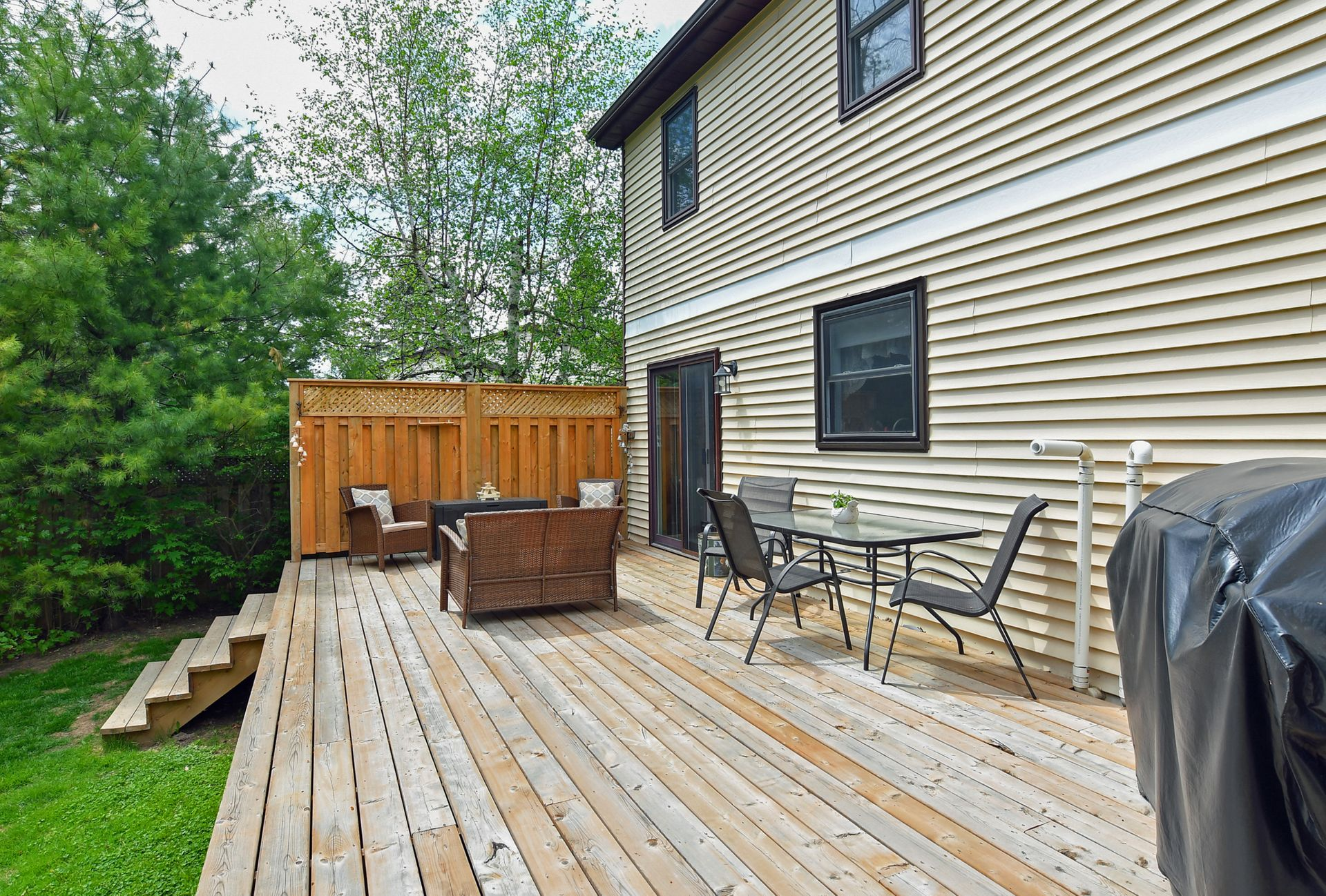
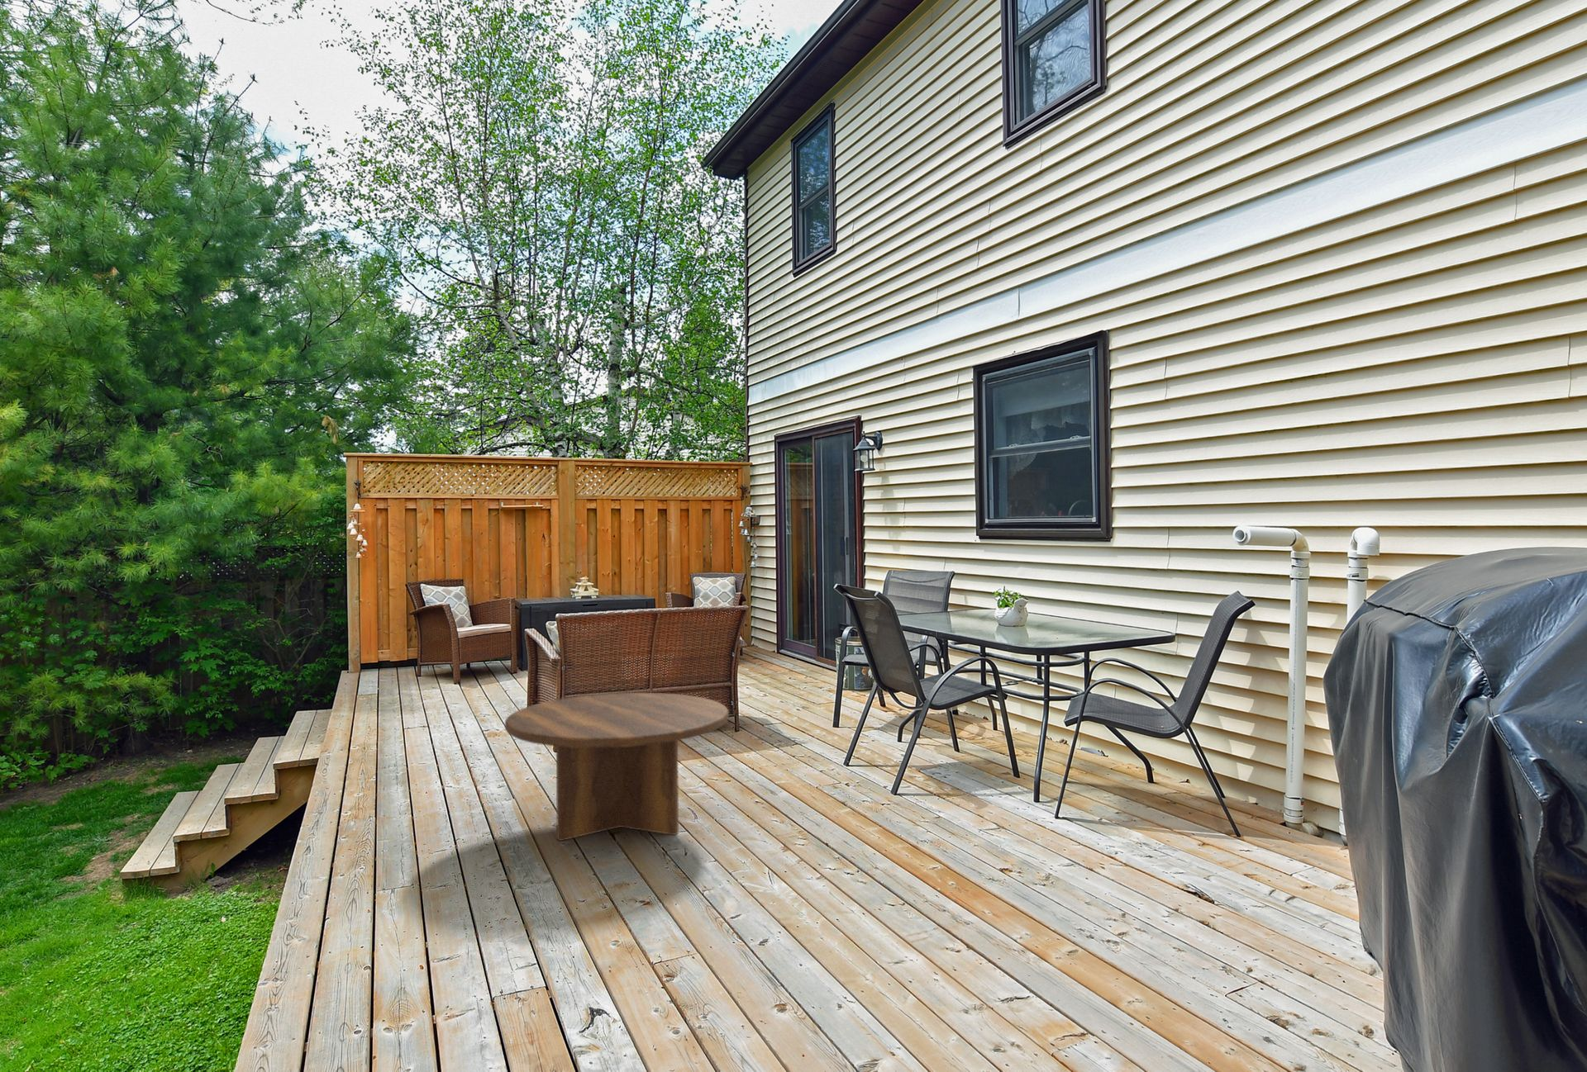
+ coffee table (619, 769)
